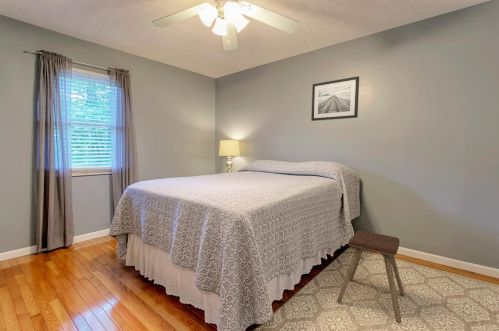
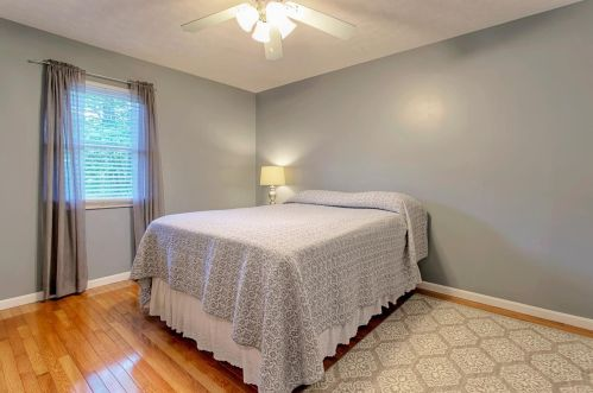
- wall art (333, 100)
- music stool (385, 266)
